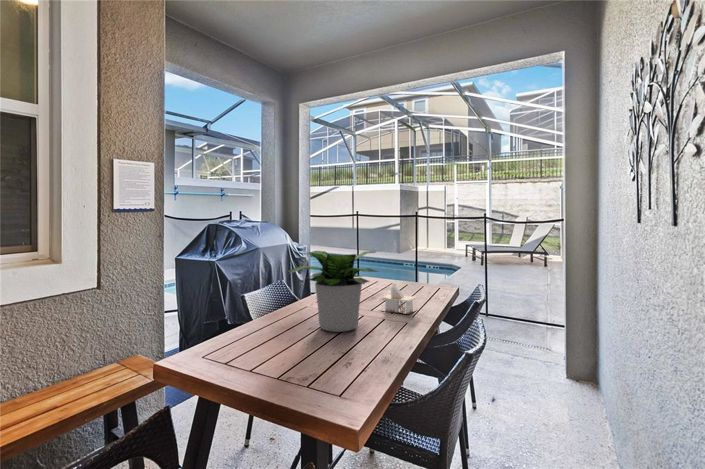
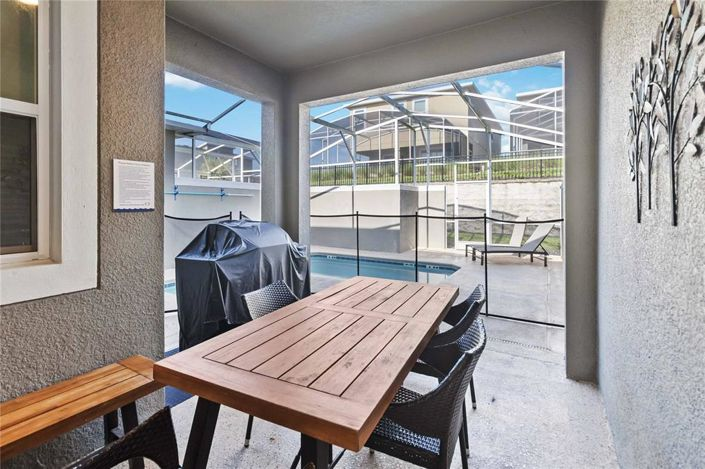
- potted plant (333, 289)
- napkin holder (398, 297)
